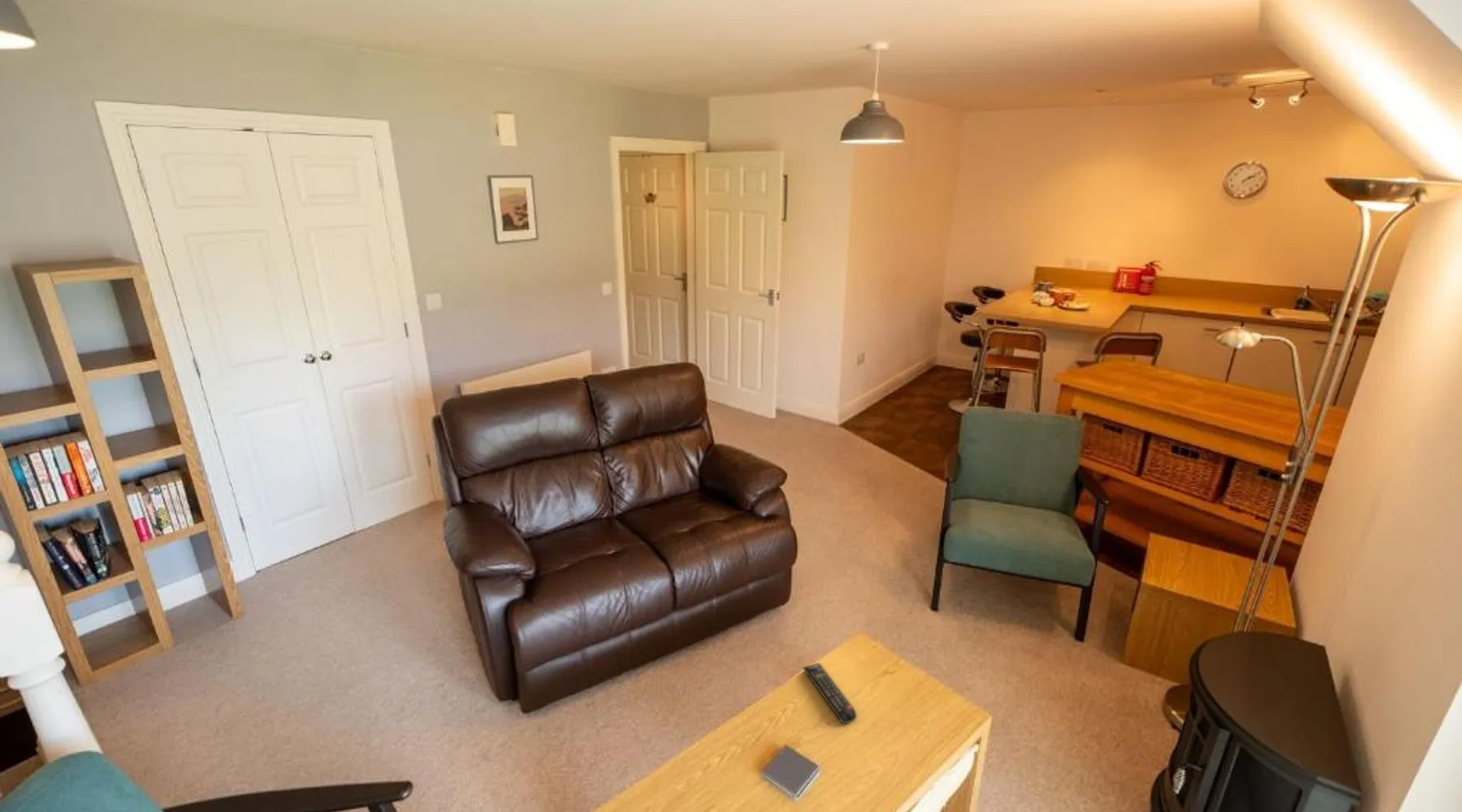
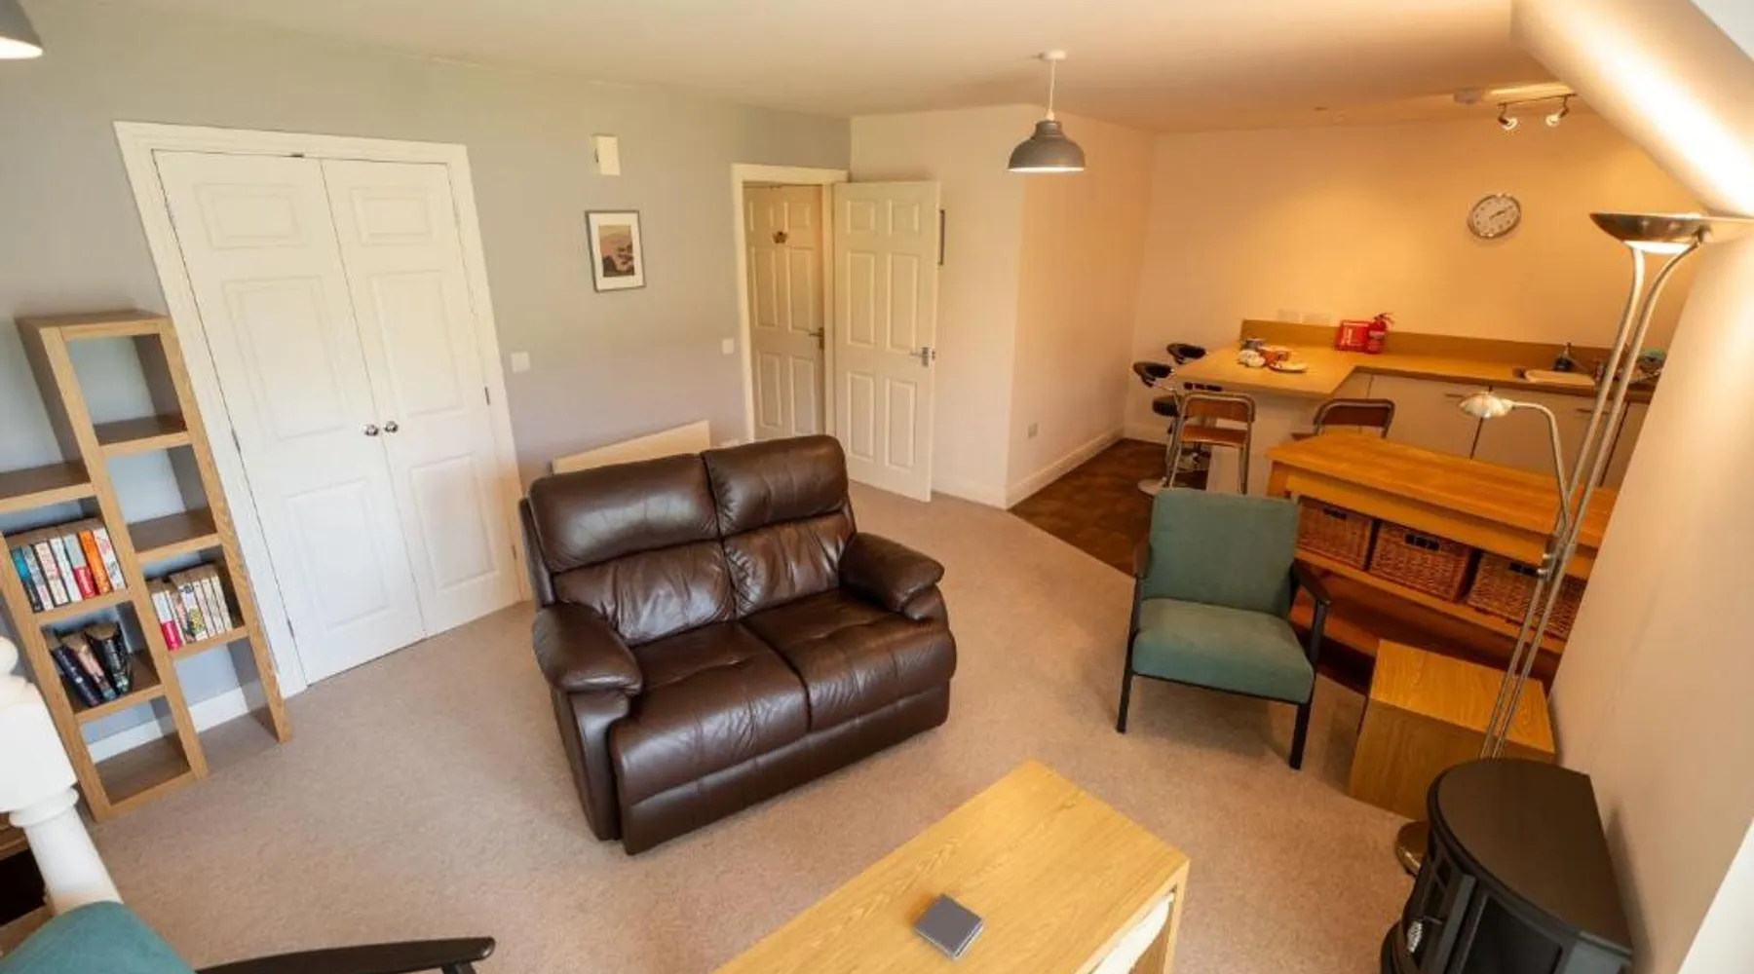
- remote control (828, 690)
